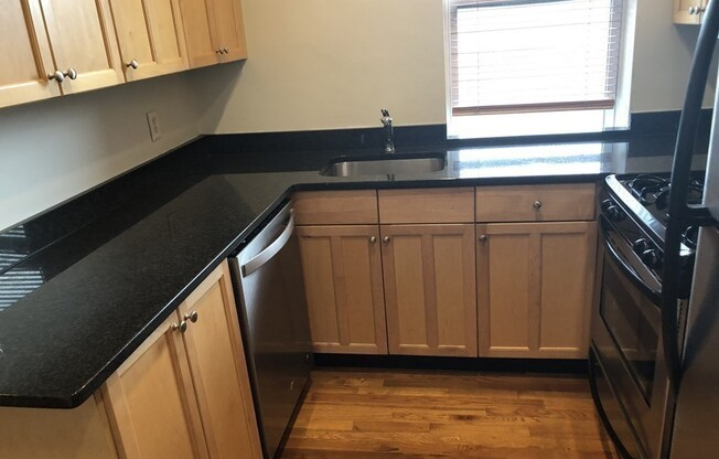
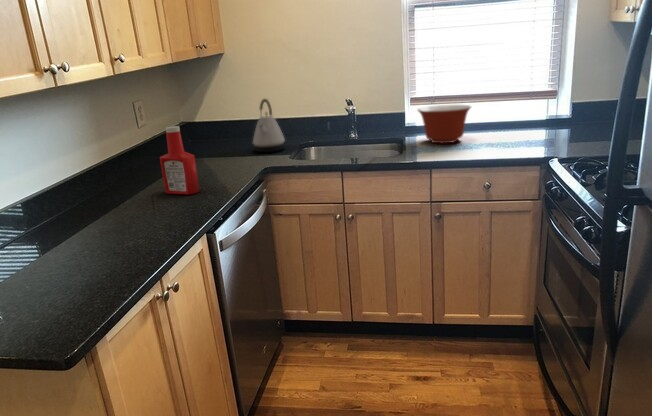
+ kettle (266, 124)
+ mixing bowl (444, 124)
+ soap bottle (177, 160)
